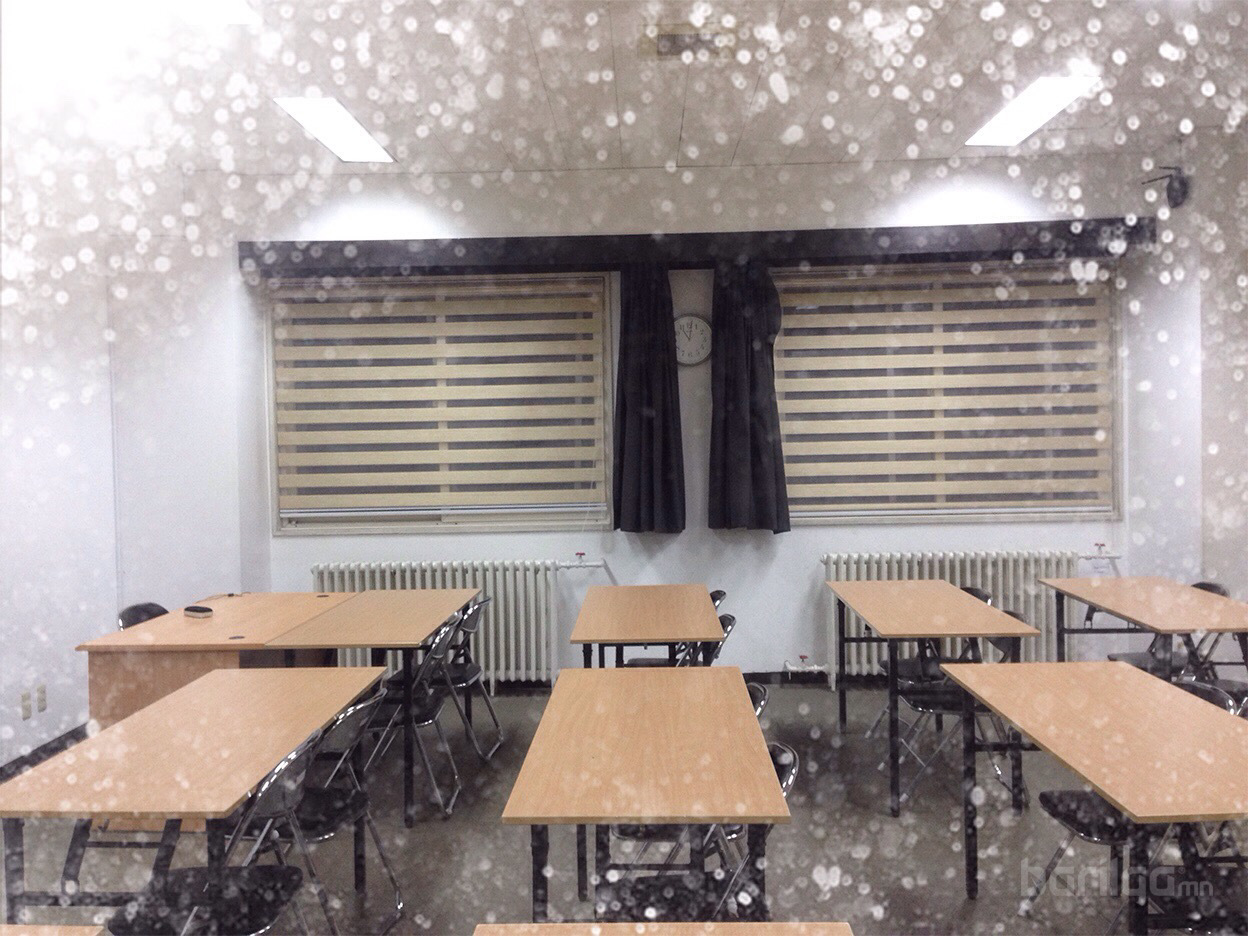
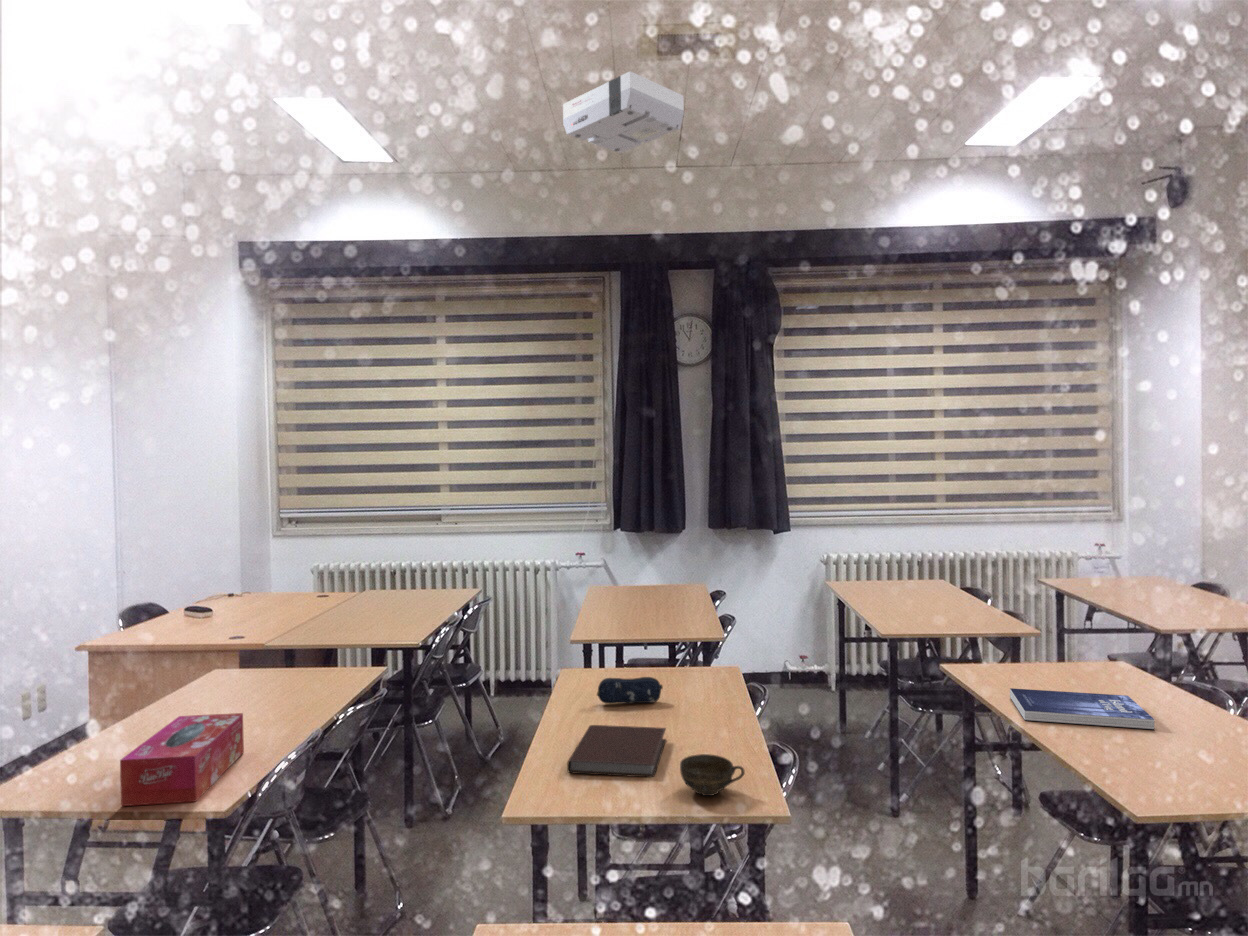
+ notebook (619, 749)
+ projector (622, 116)
+ cup (712, 777)
+ pencil case (629, 690)
+ book (1077, 707)
+ tissue box (186, 755)
